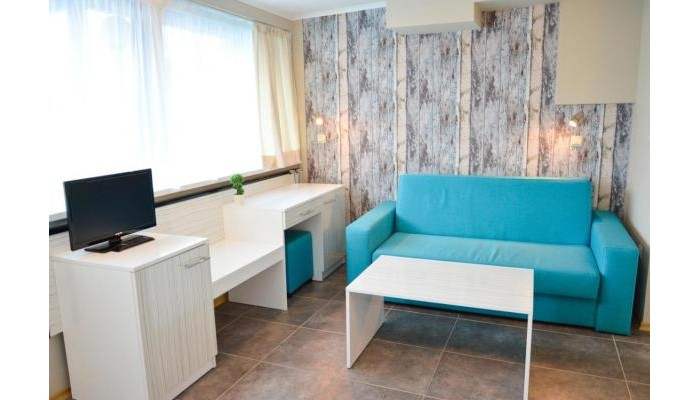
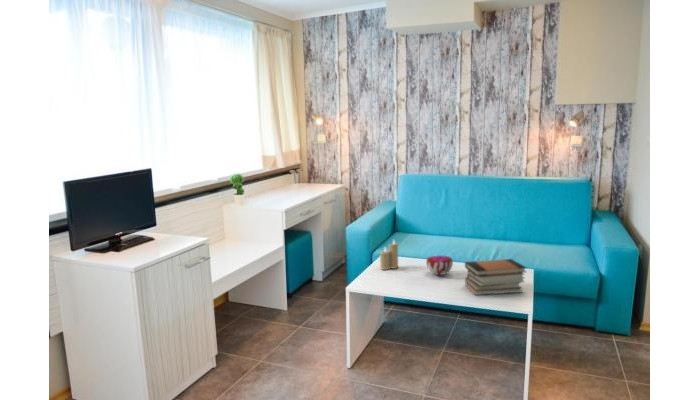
+ book stack (494, 276)
+ decorative bowl (439, 266)
+ candle (389, 254)
